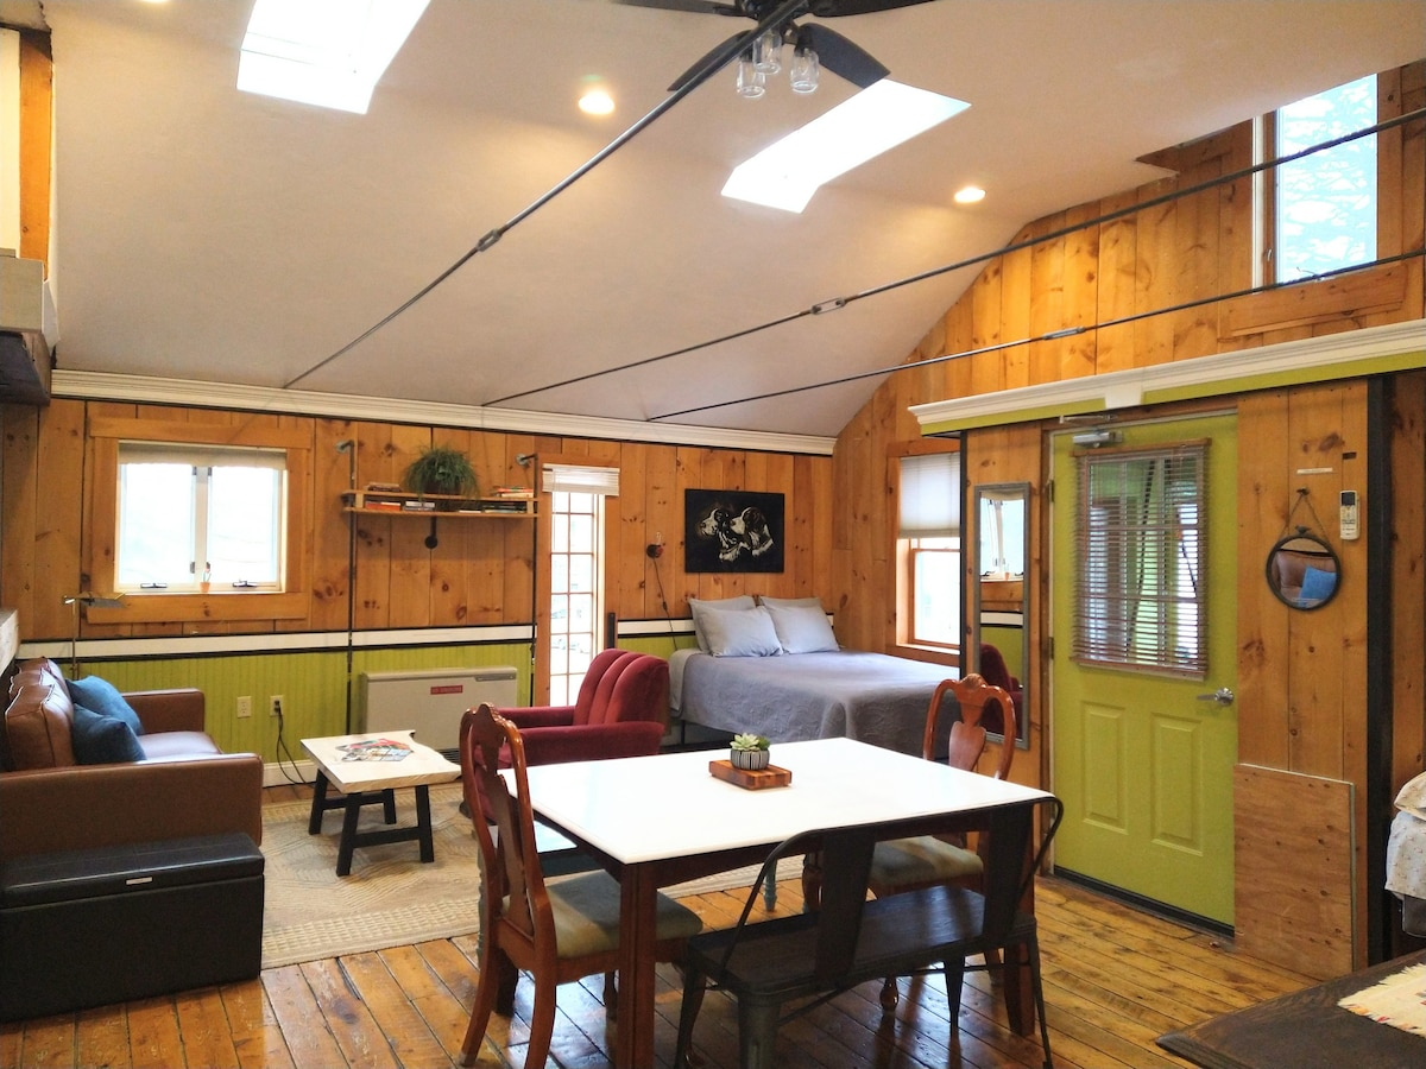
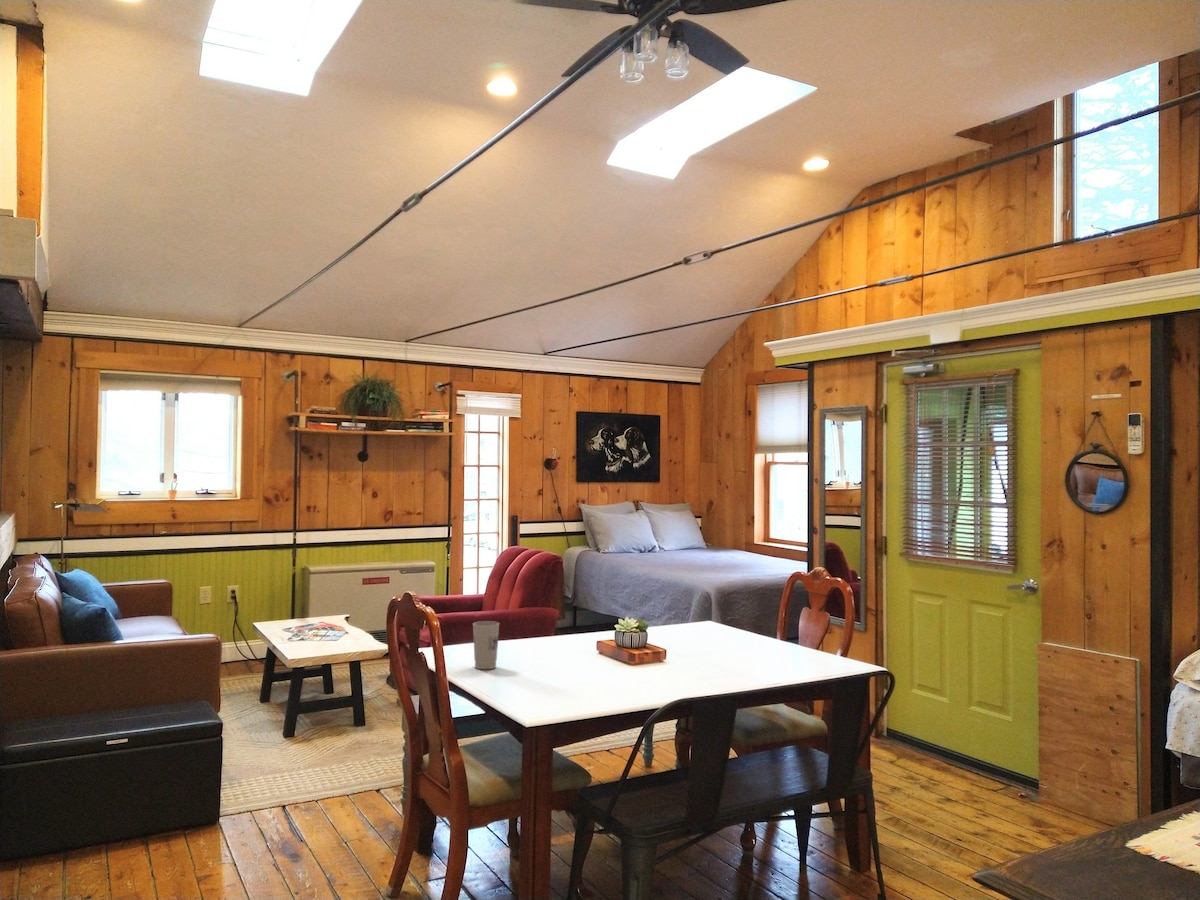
+ cup (485, 645)
